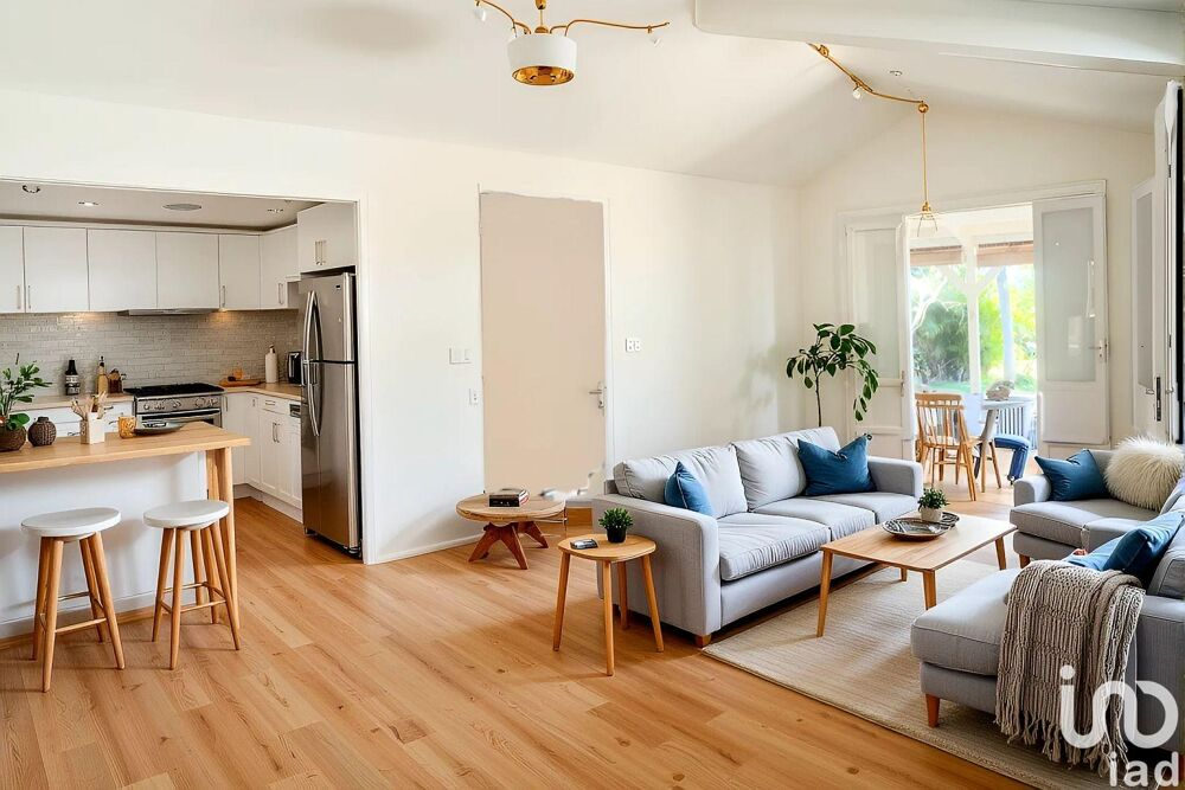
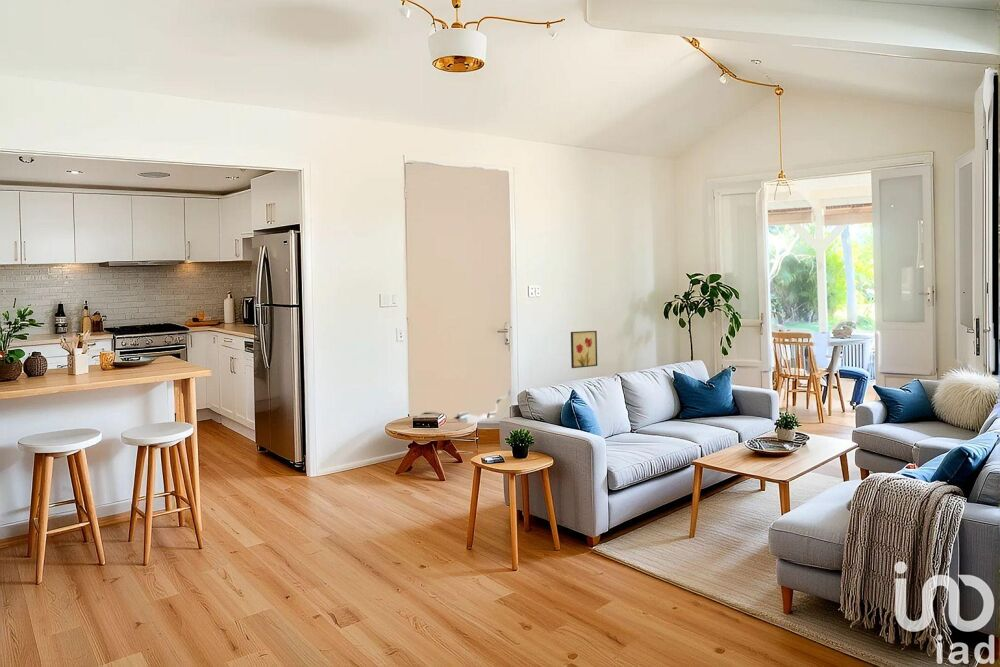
+ wall art (583, 349)
